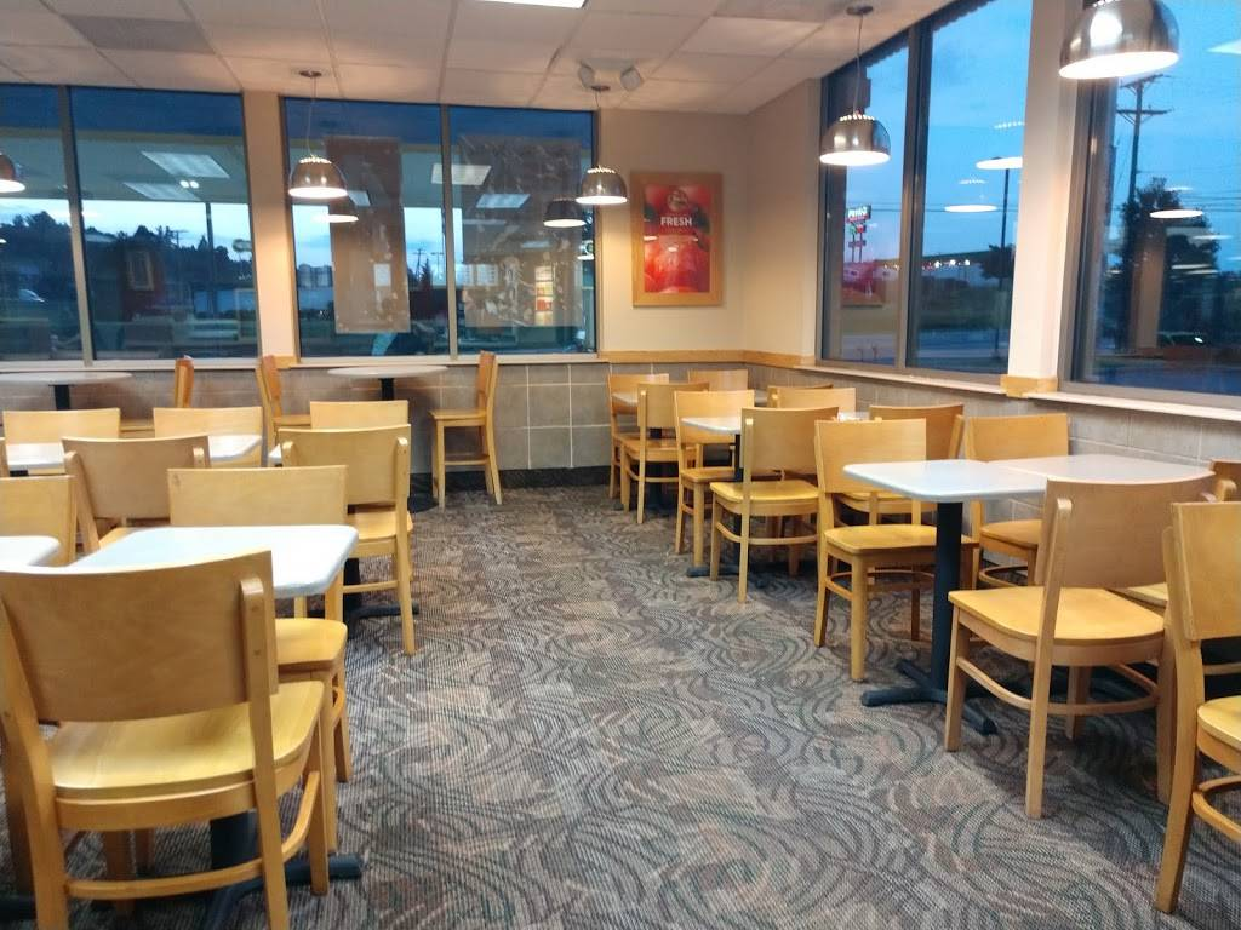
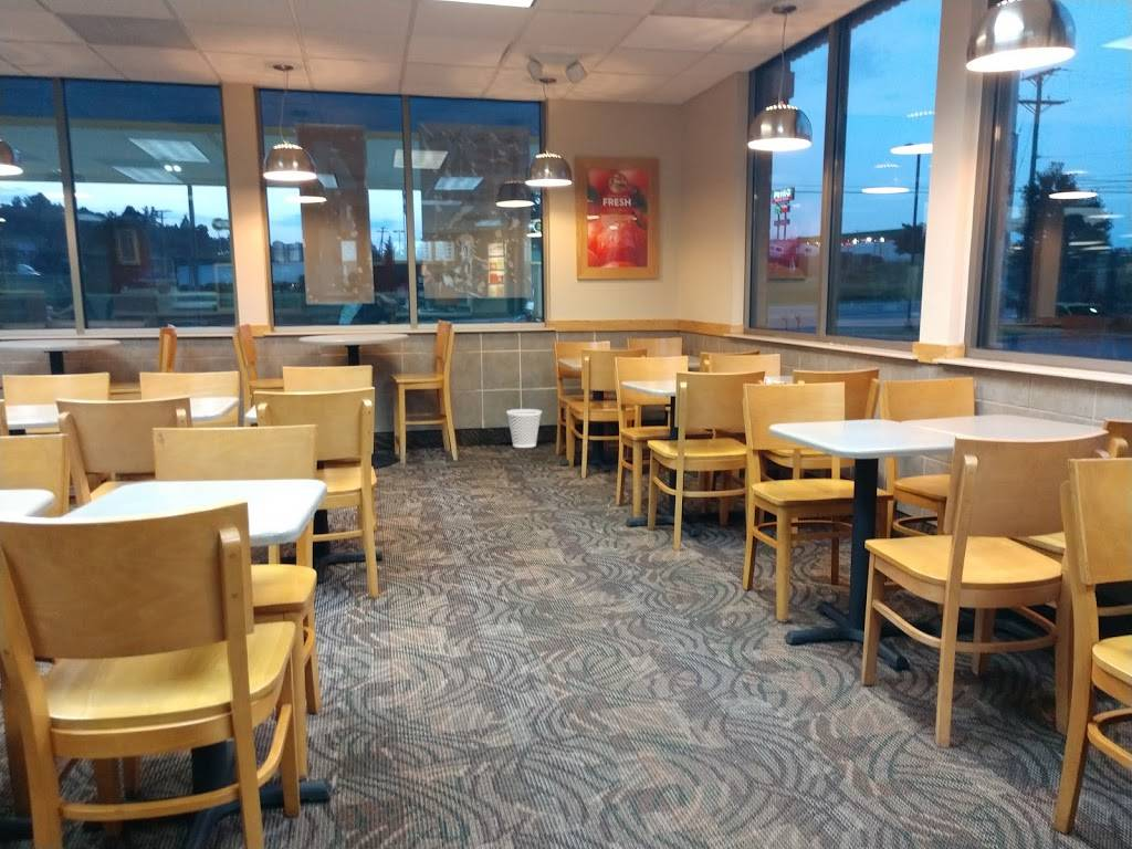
+ wastebasket (524, 428)
